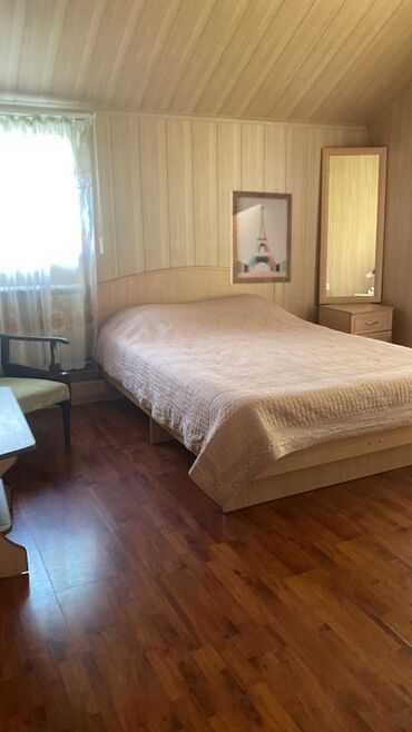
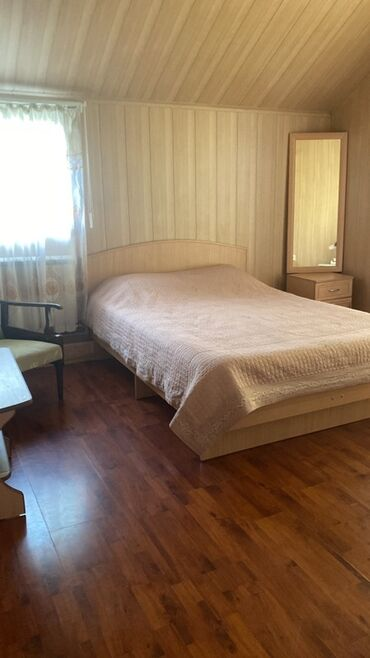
- wall art (262, 238)
